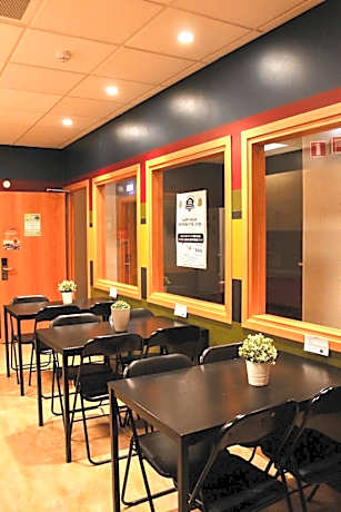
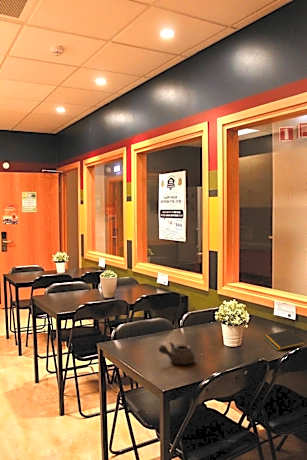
+ teapot (175, 352)
+ notepad (283, 339)
